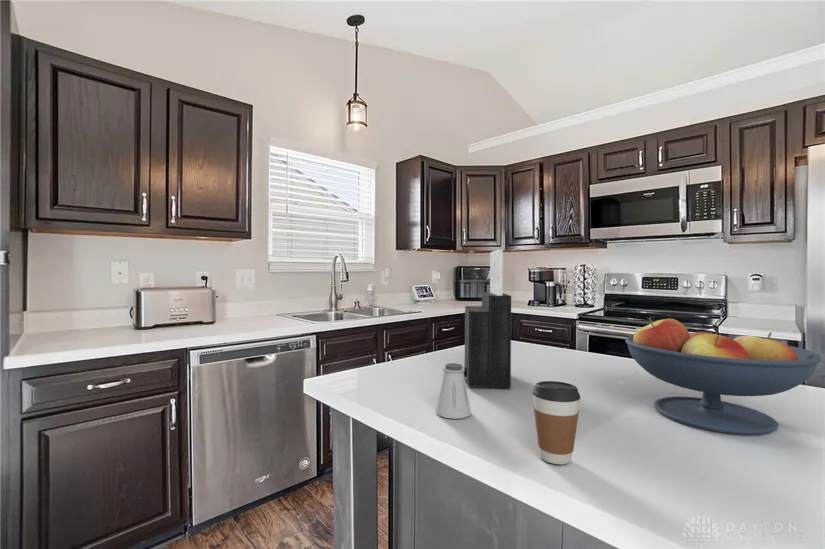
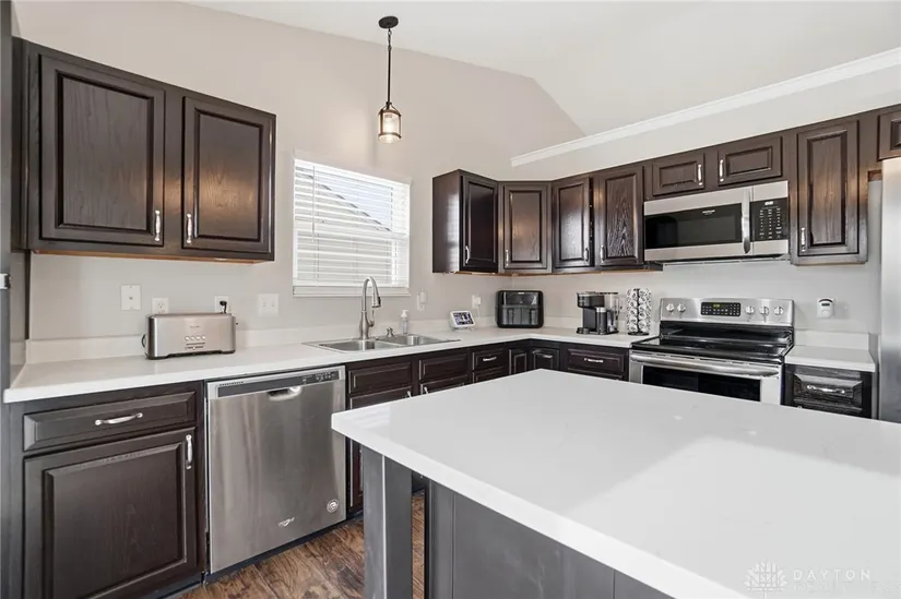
- knife block (481, 315)
- coffee cup (555, 421)
- saltshaker (453, 388)
- fruit bowl (711, 367)
